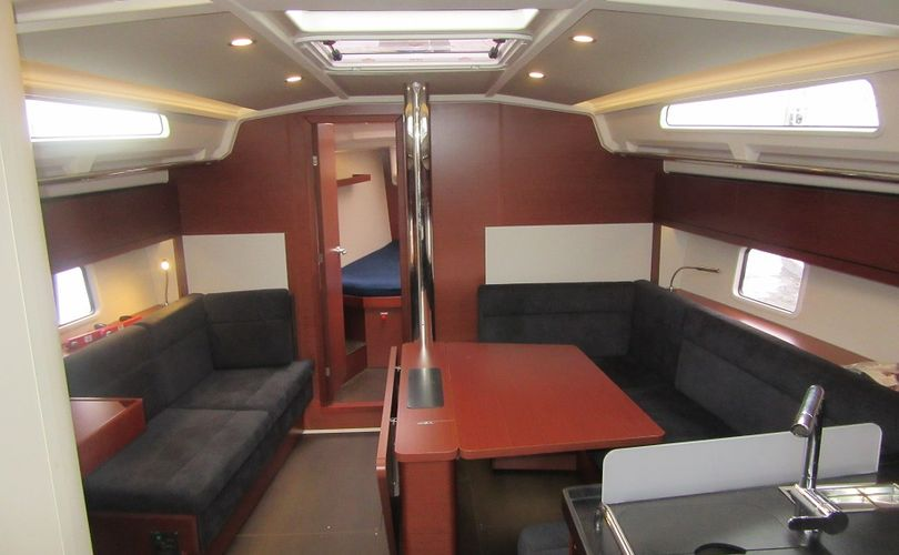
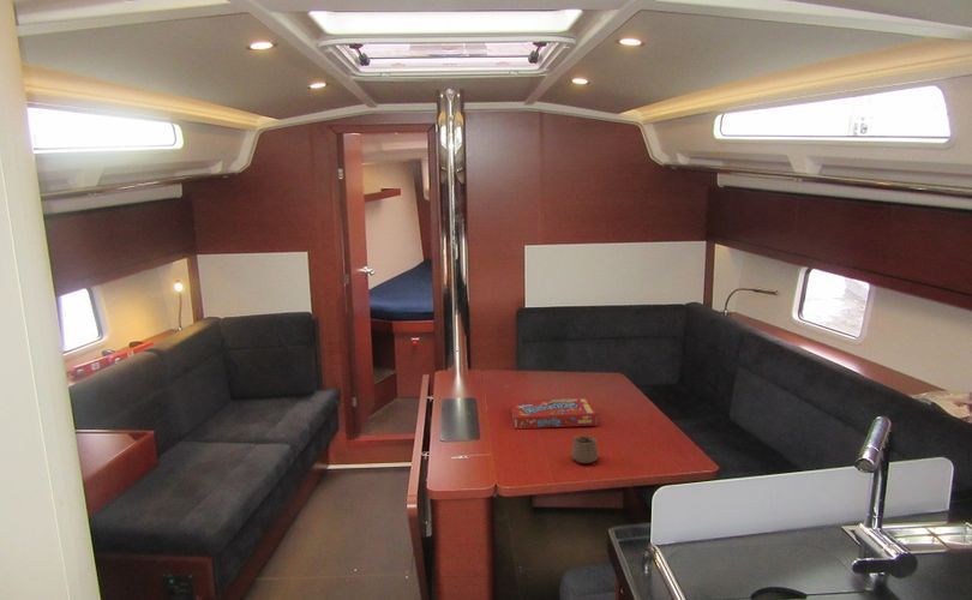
+ cup (584, 450)
+ snack box (552, 412)
